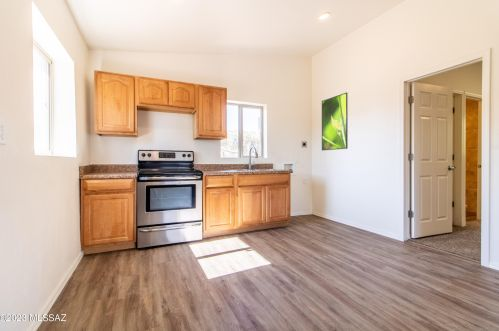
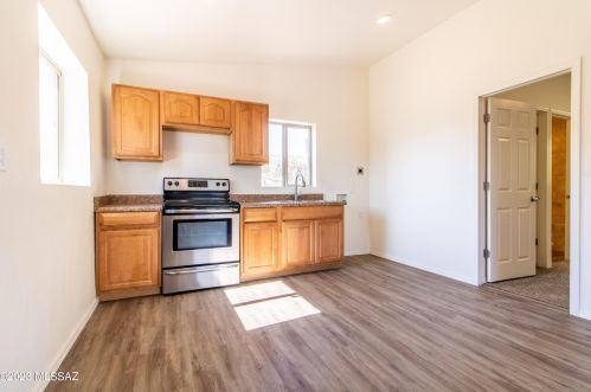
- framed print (333, 123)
